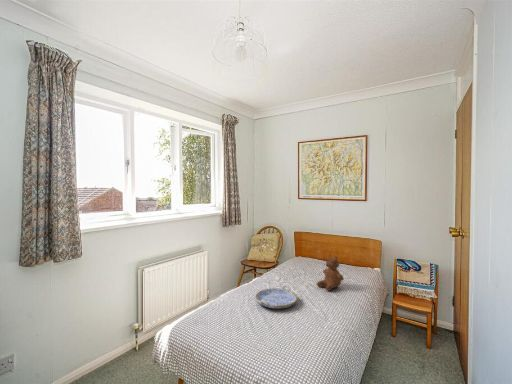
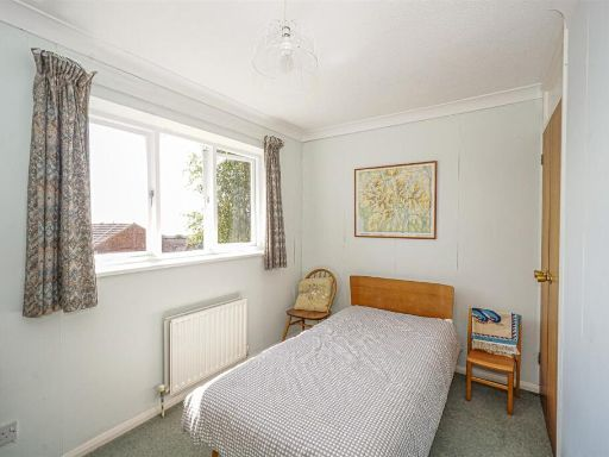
- serving tray (276, 297)
- teddy bear (329, 271)
